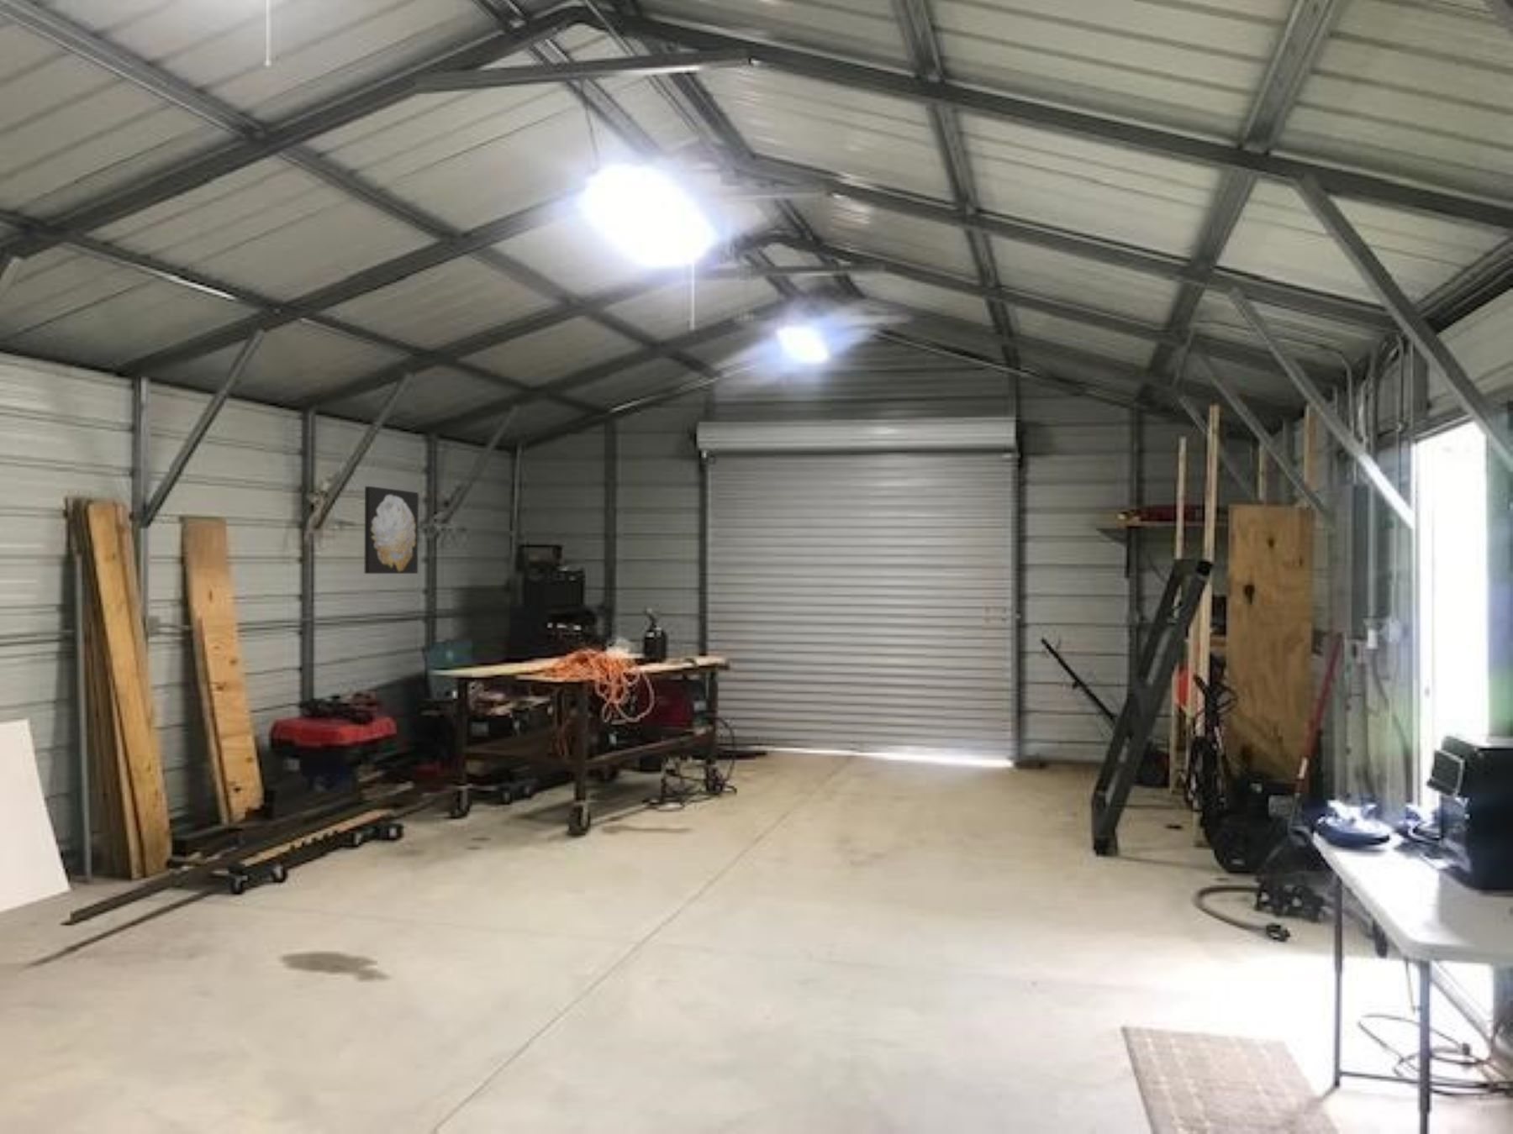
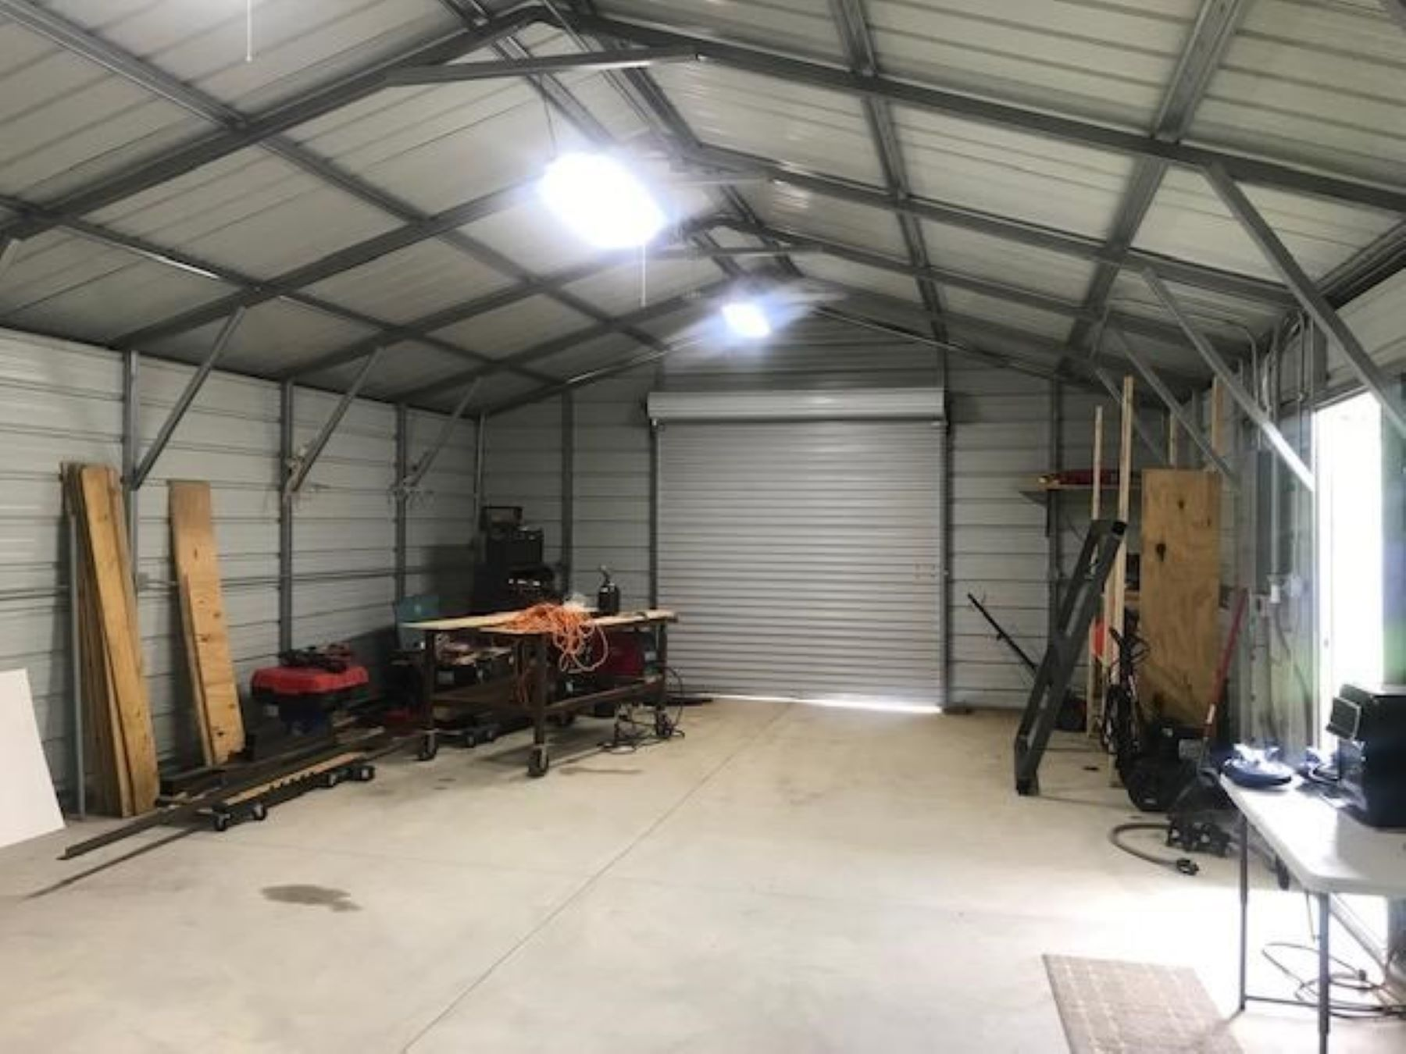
- wall art (392, 531)
